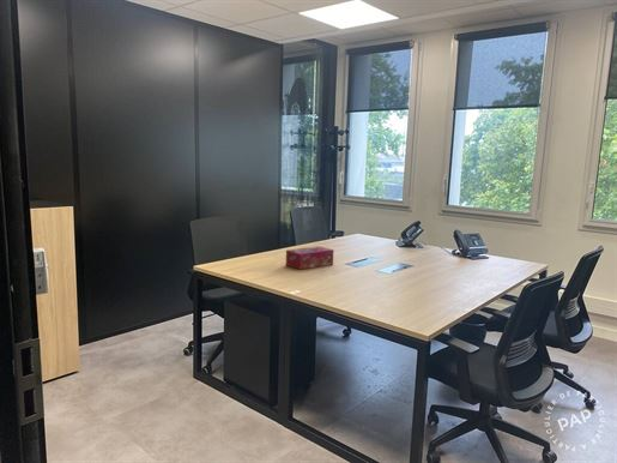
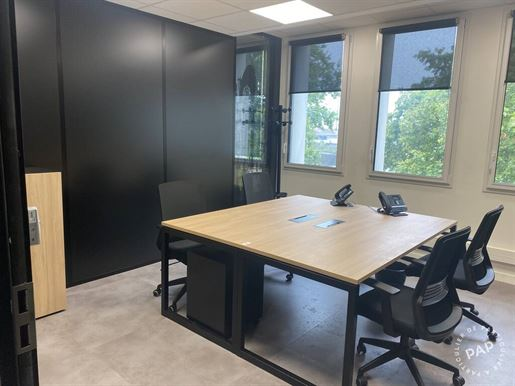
- tissue box (309, 257)
